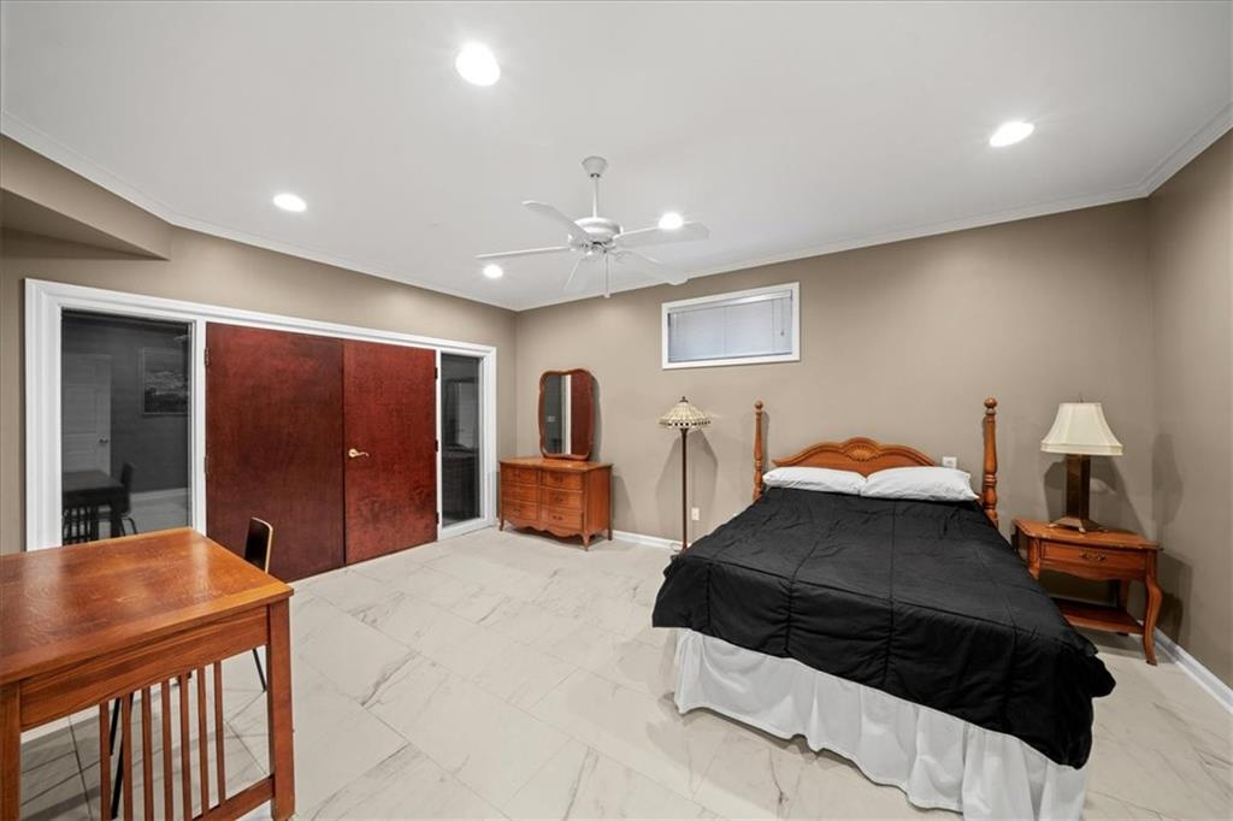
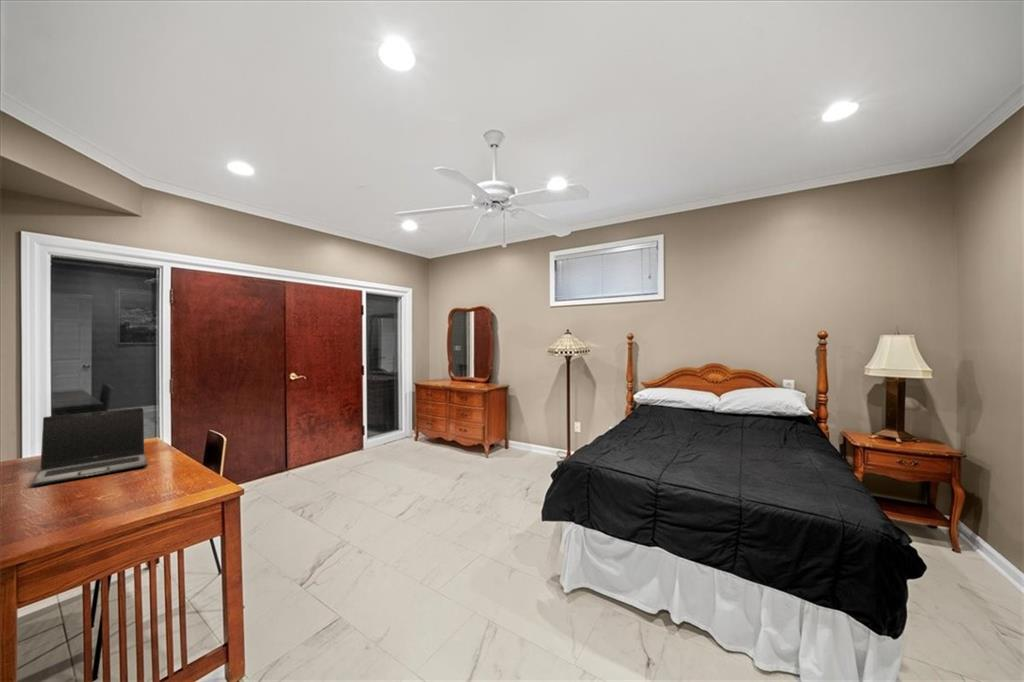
+ laptop (95, 441)
